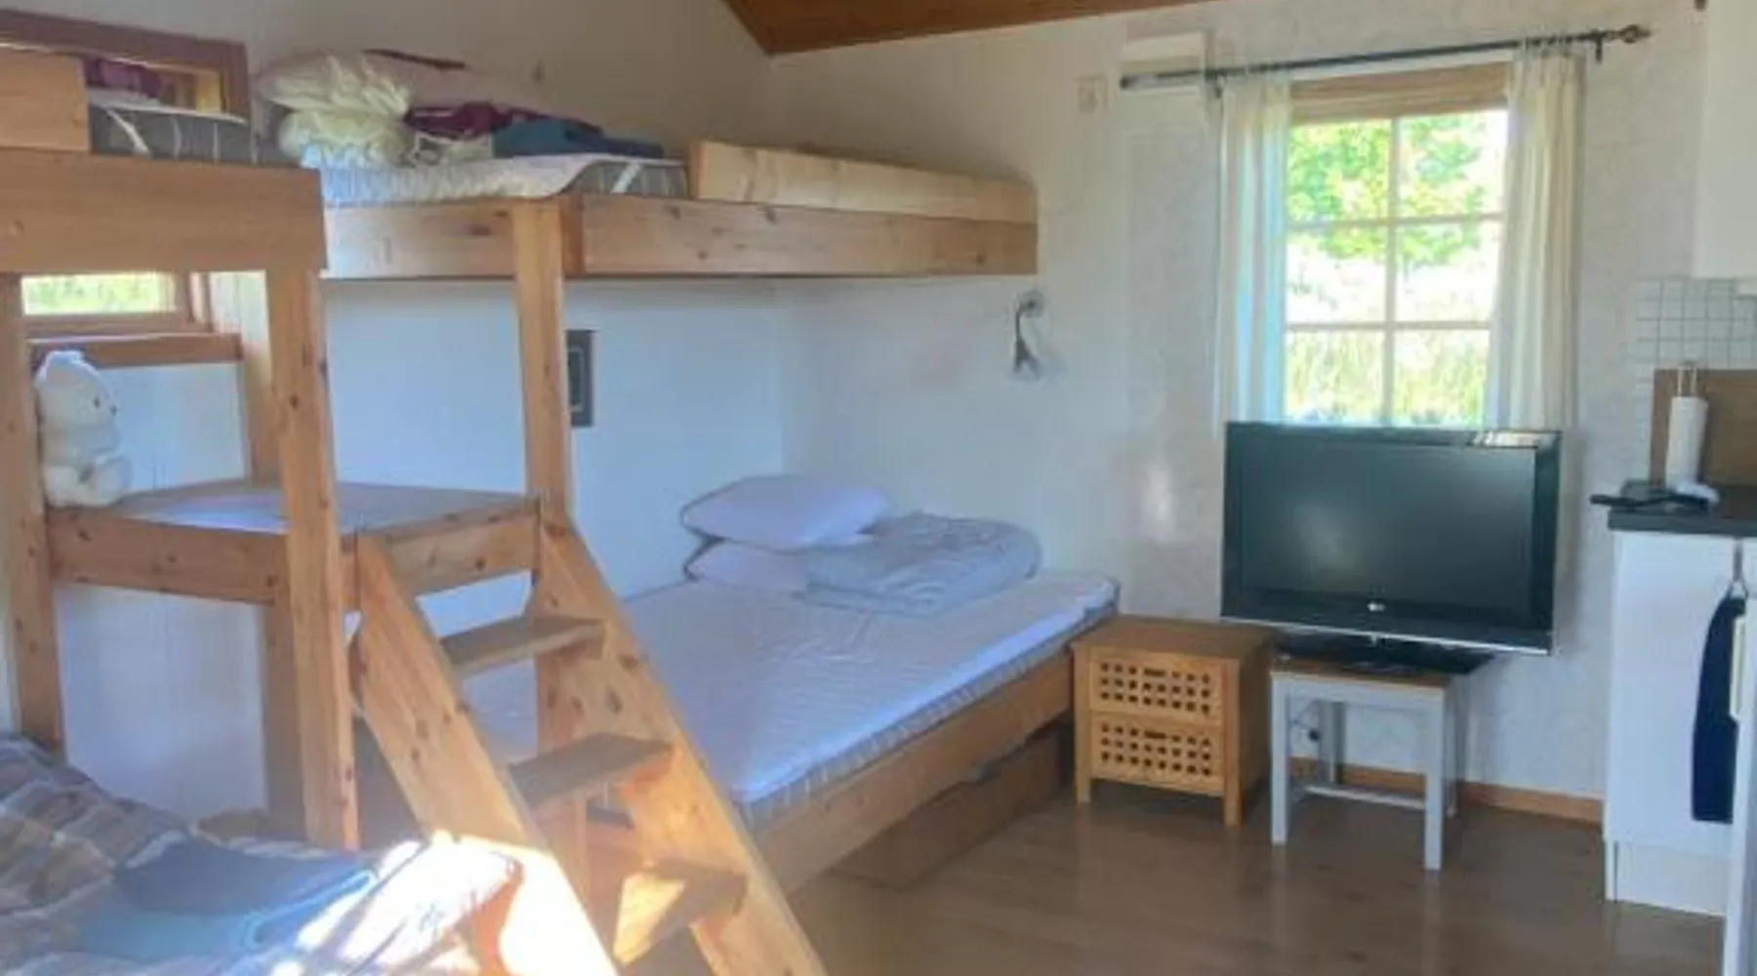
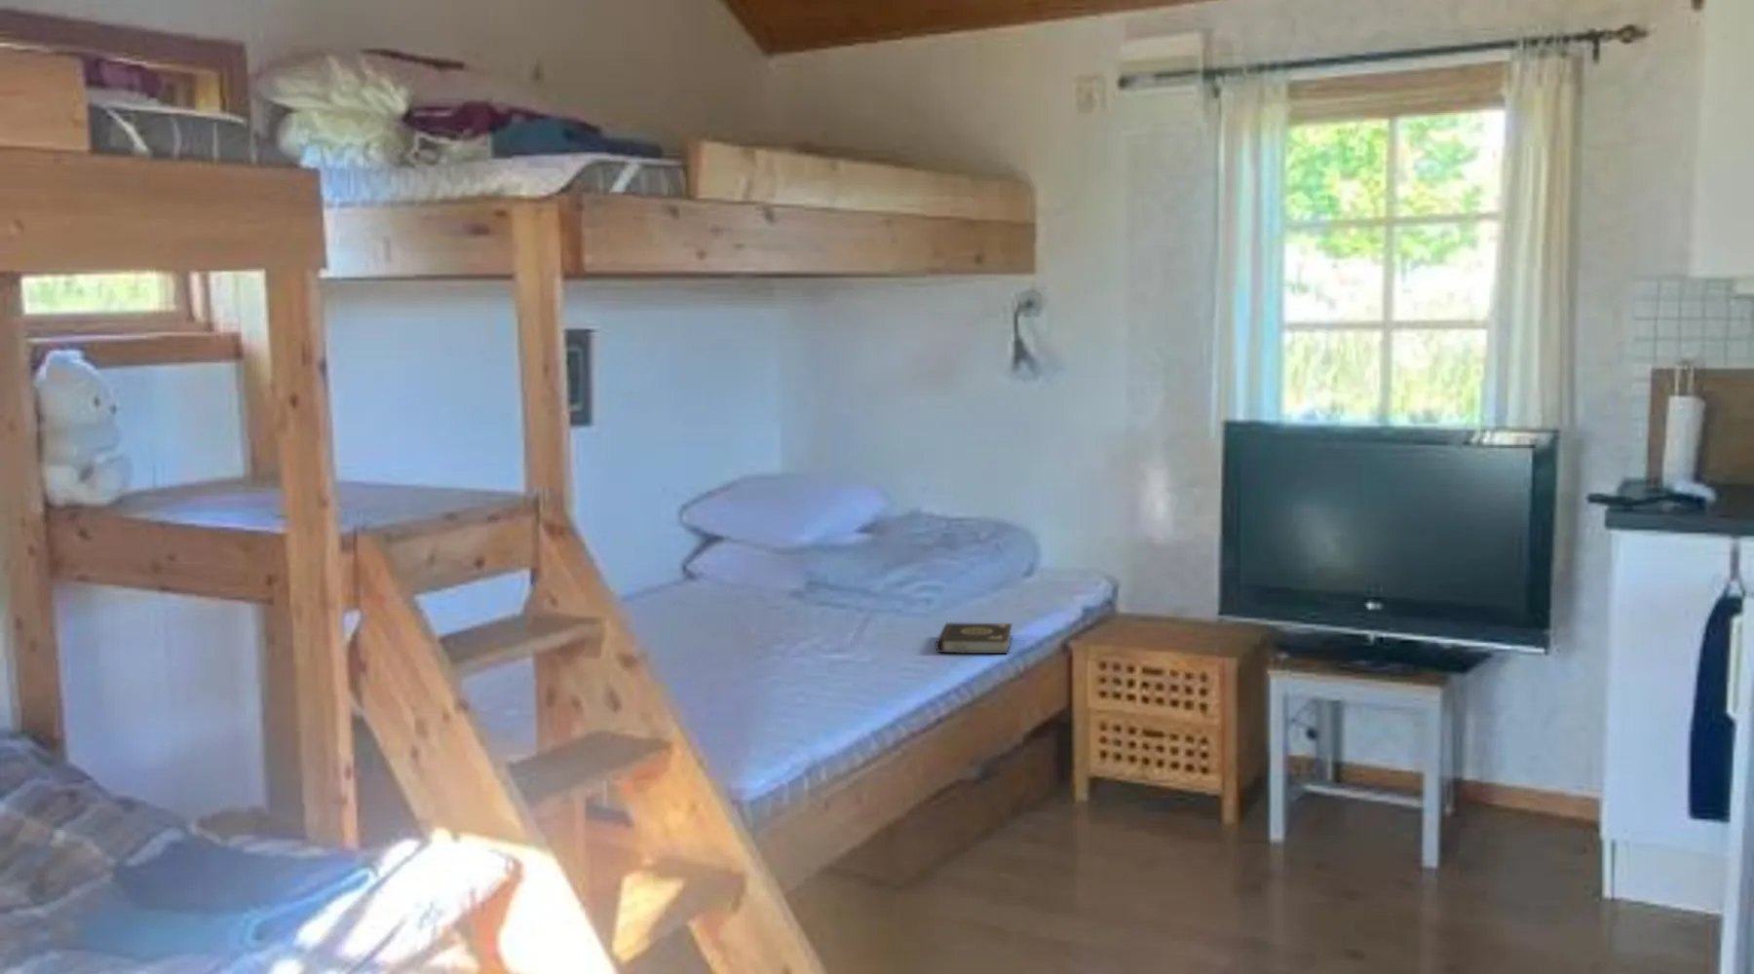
+ book (974, 637)
